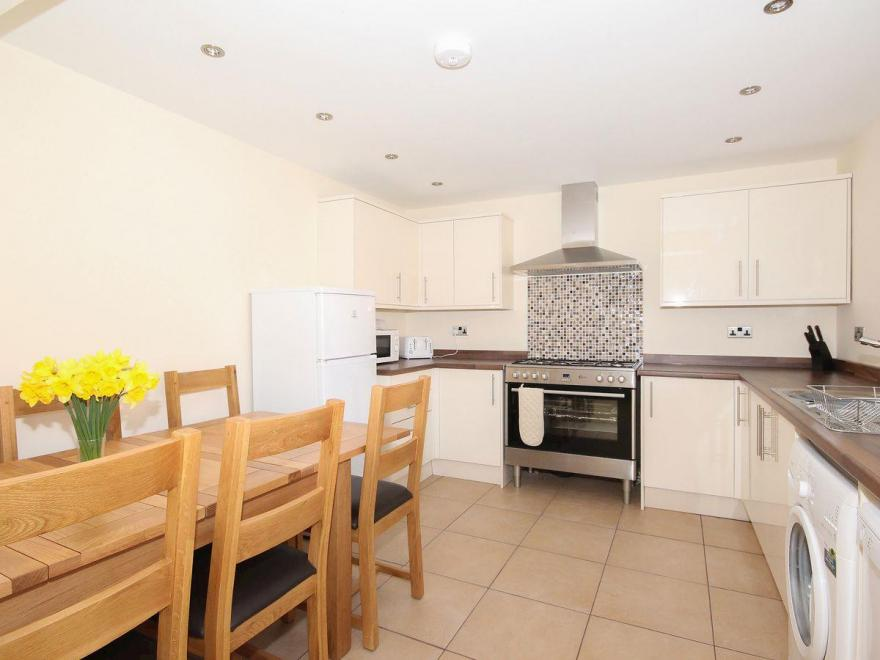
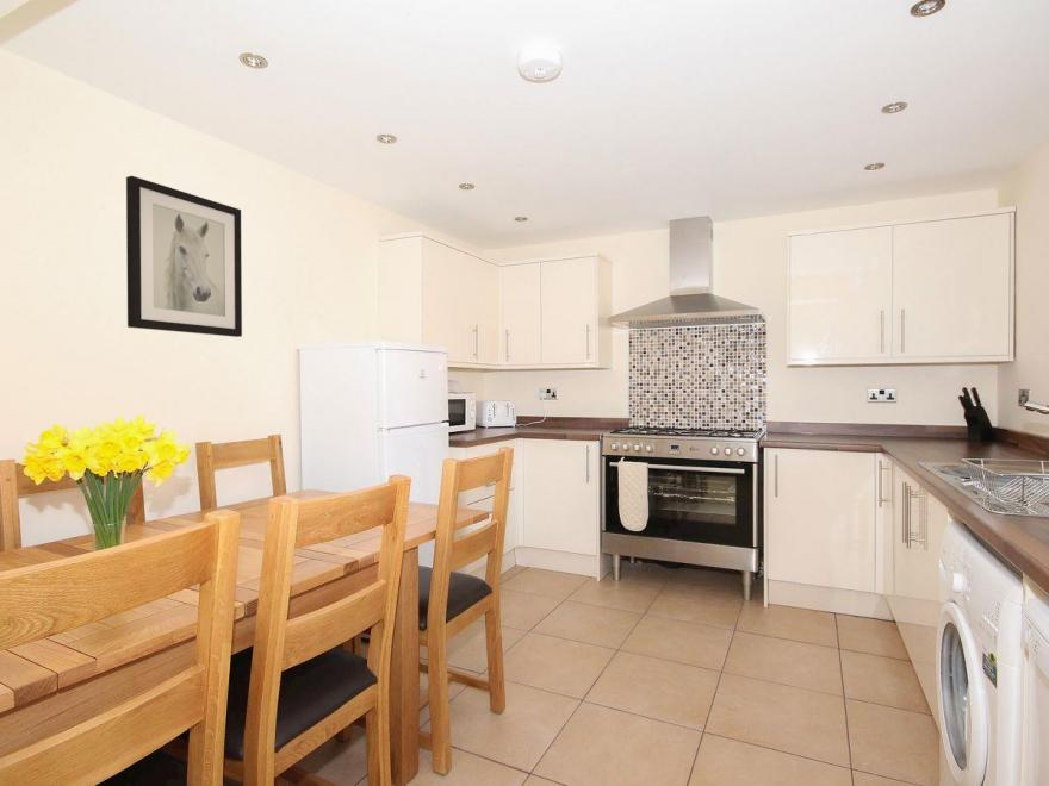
+ wall art (188, 263)
